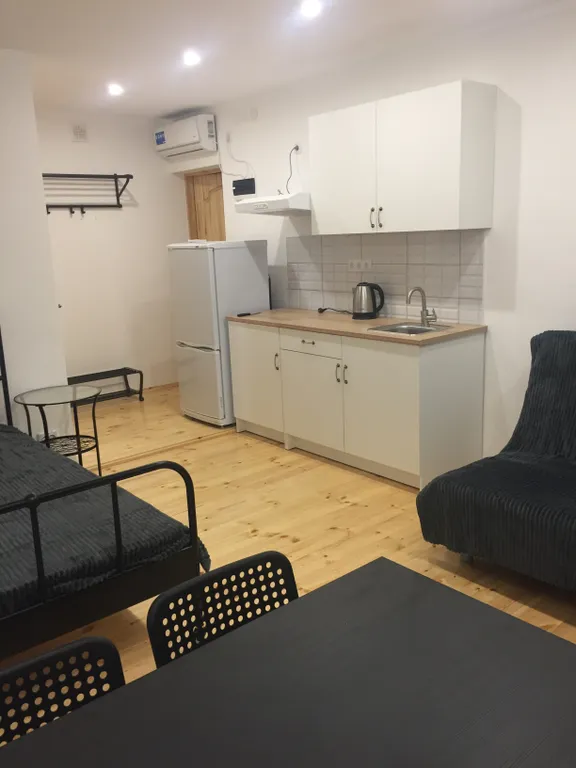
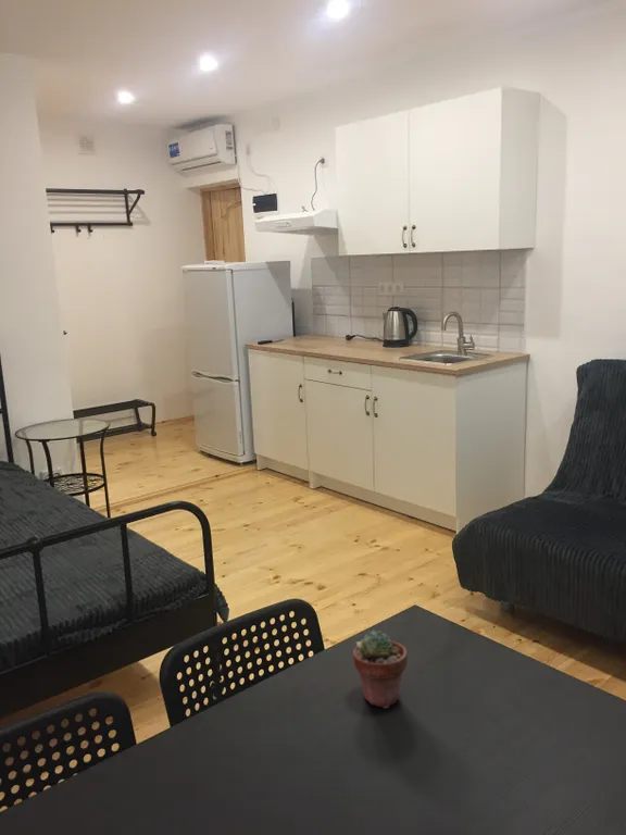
+ potted succulent (379, 664)
